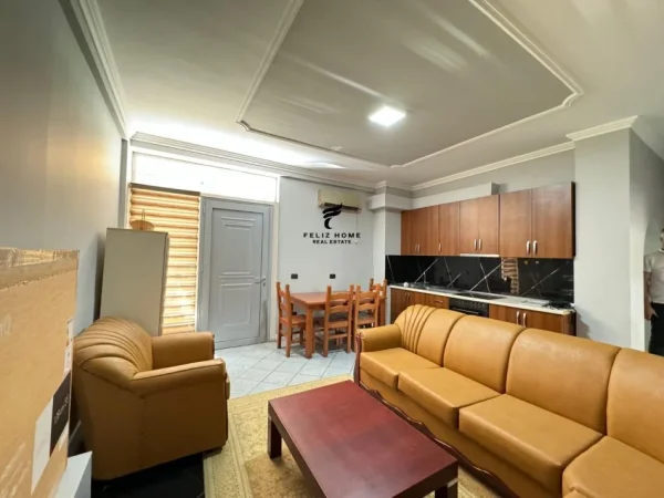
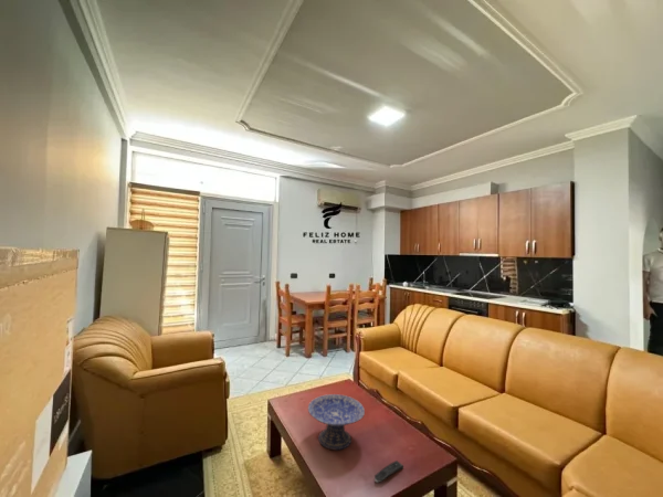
+ remote control (388, 472)
+ decorative bowl (335, 422)
